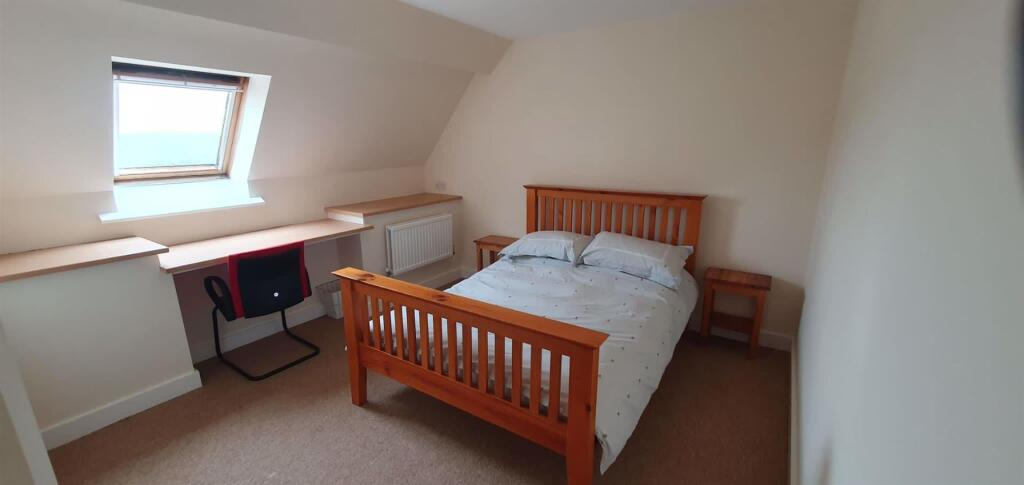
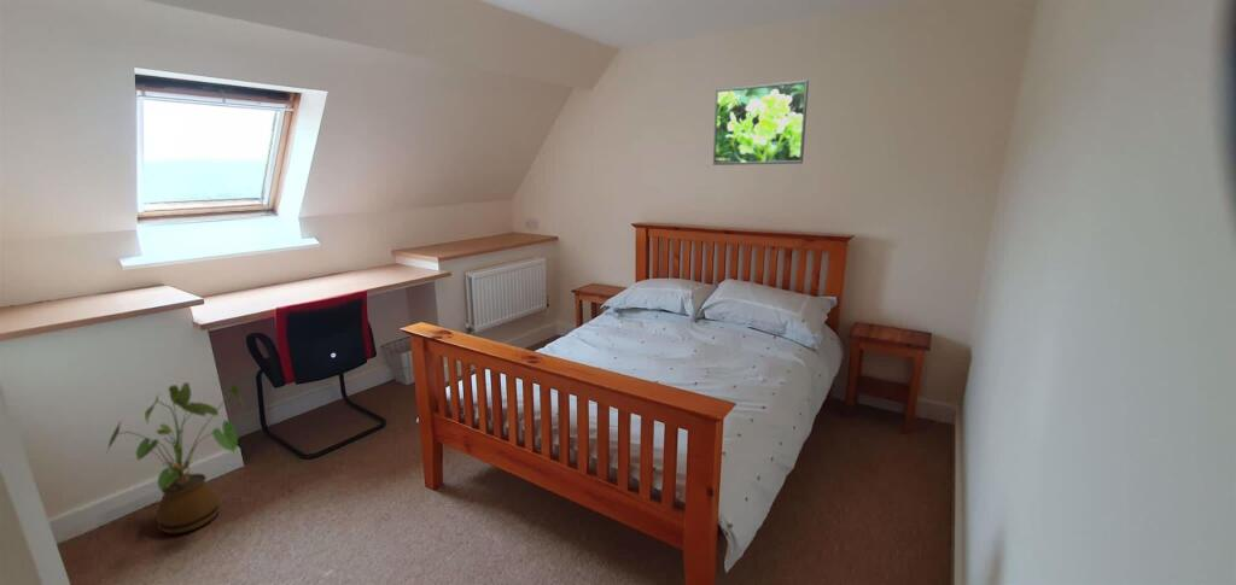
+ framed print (757, 124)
+ house plant (190, 458)
